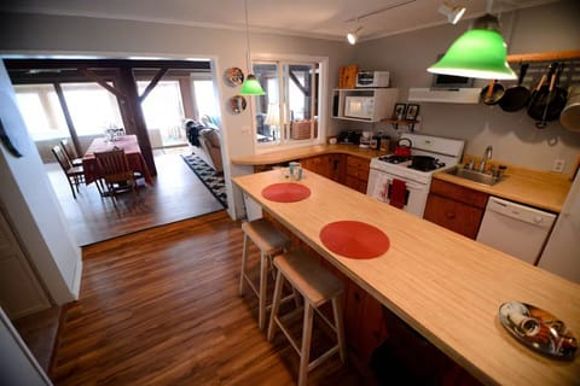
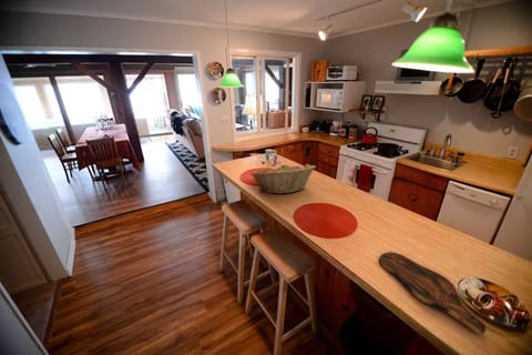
+ cutting board (427, 284)
+ fruit basket (283, 175)
